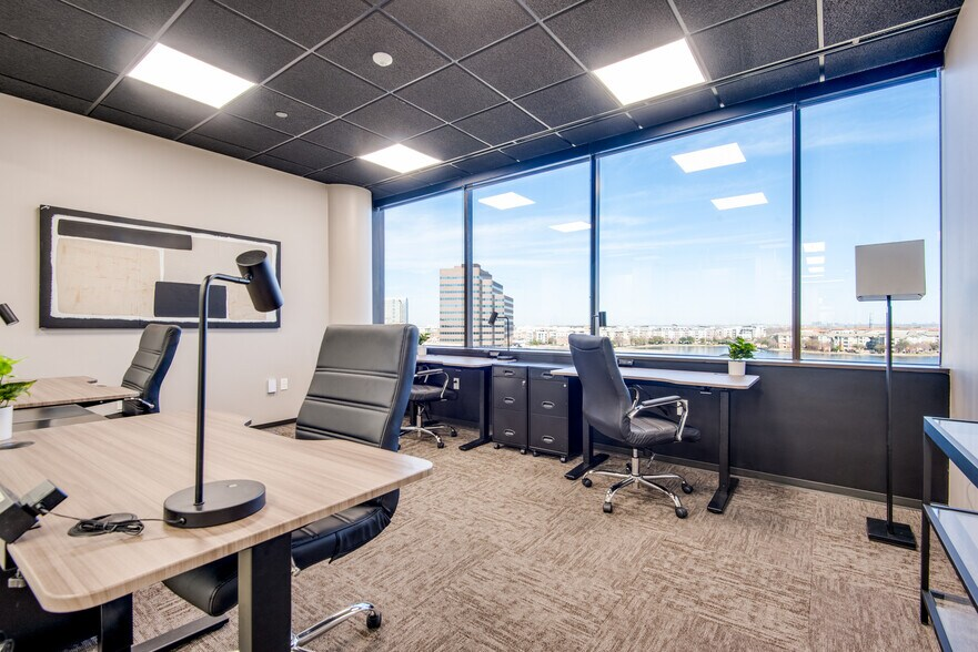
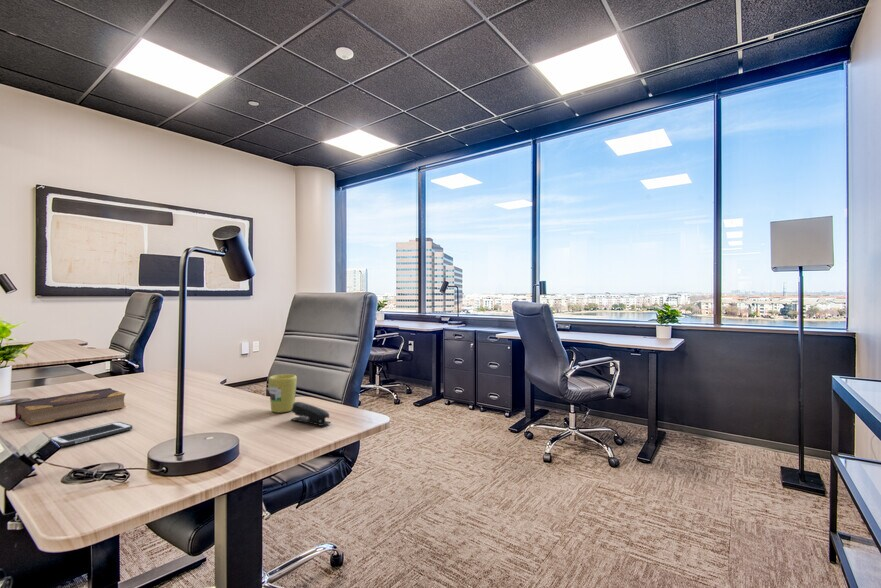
+ book (65, 406)
+ mug (279, 392)
+ stapler (310, 413)
+ cell phone (92, 433)
